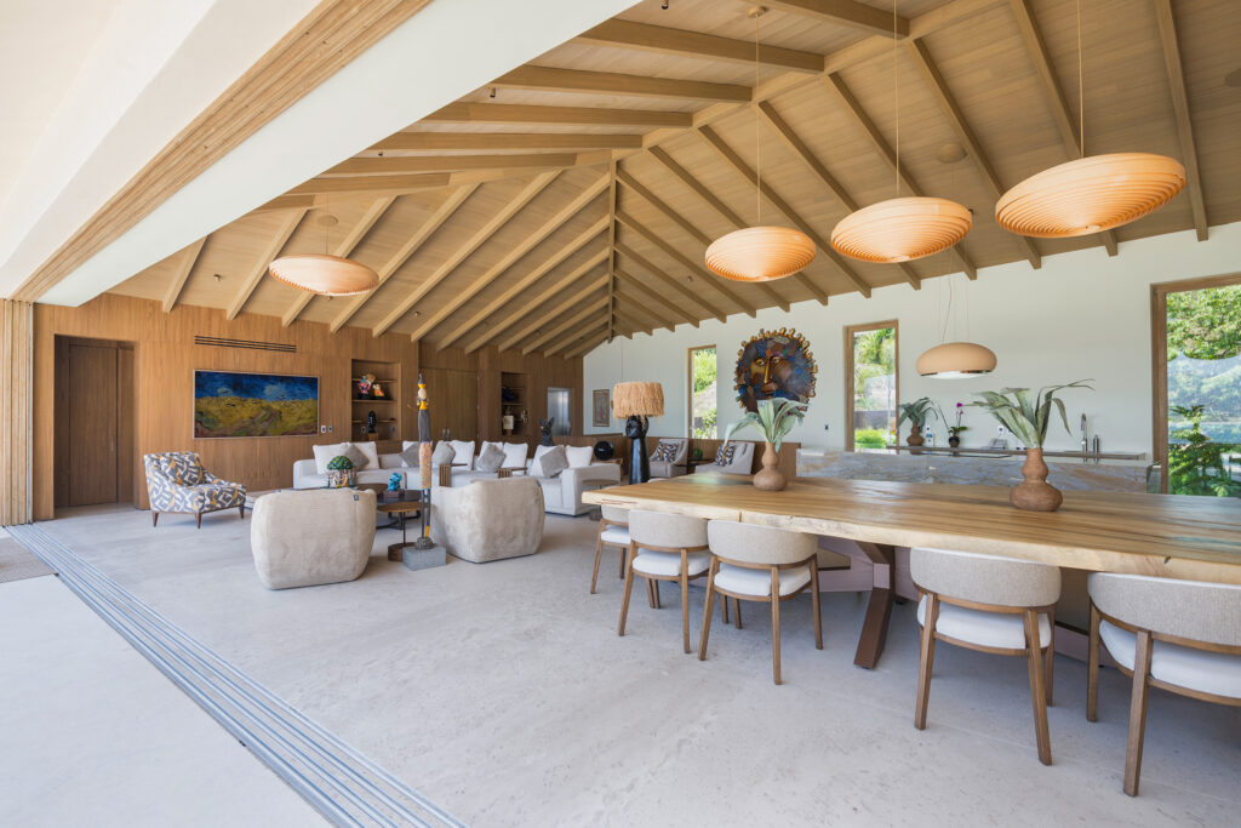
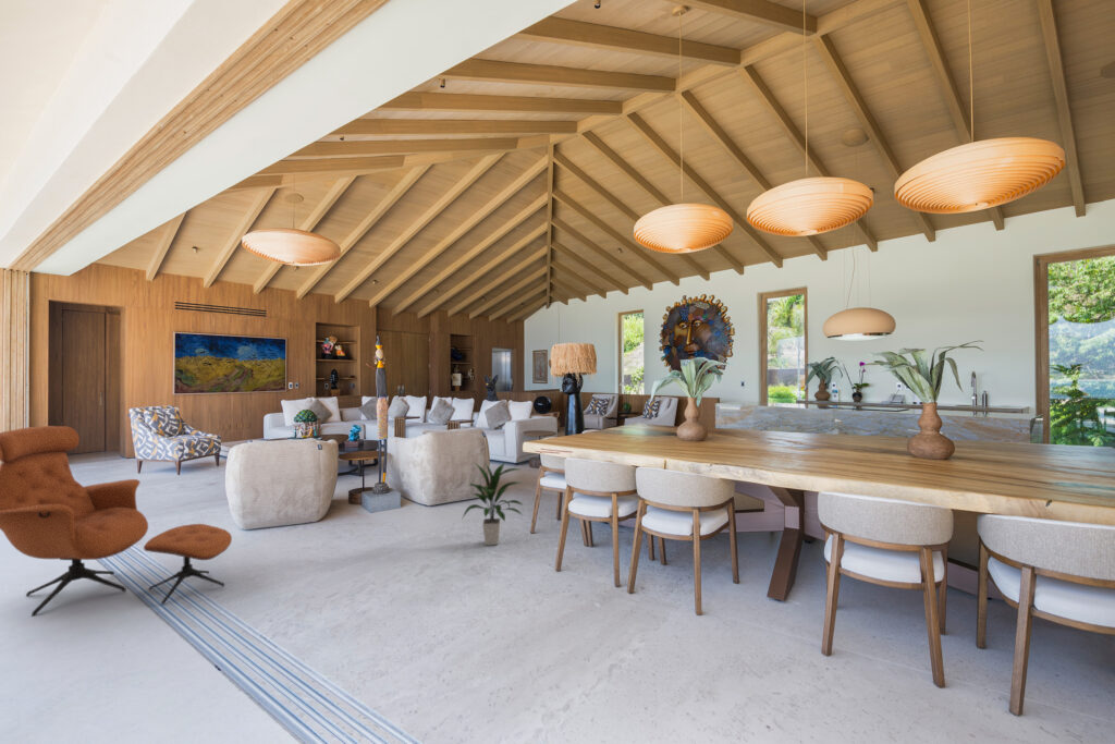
+ indoor plant (492, 501)
+ lounge chair (121, 509)
